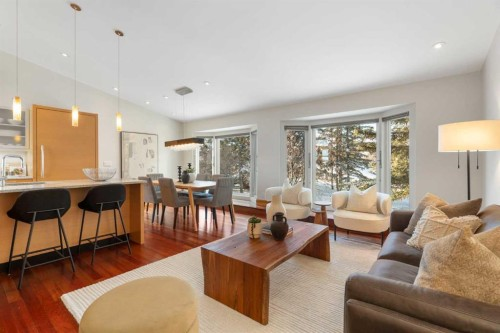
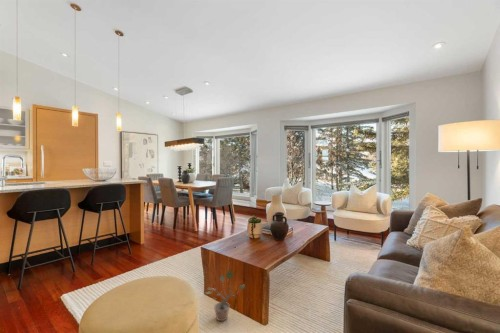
+ potted plant (223, 296)
